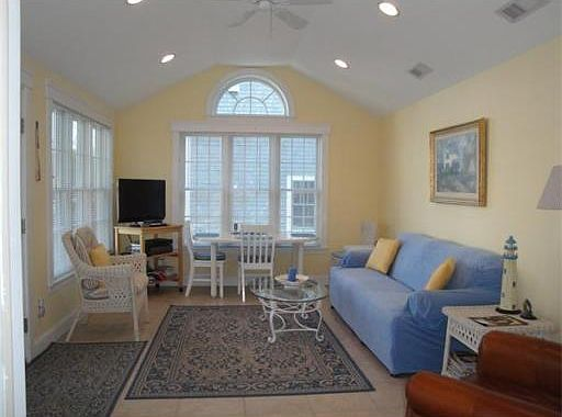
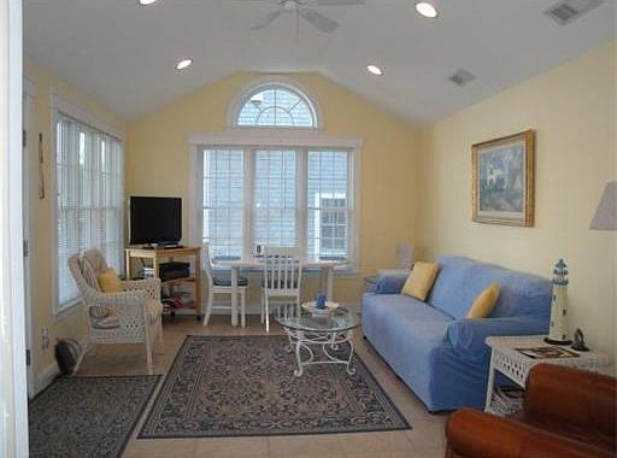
+ backpack (70, 354)
